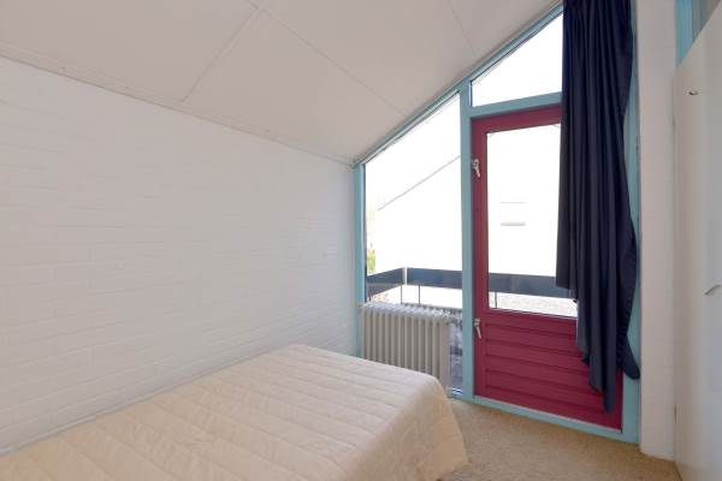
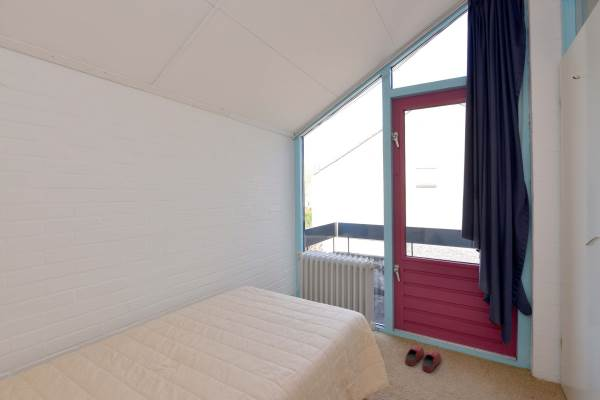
+ slippers (422, 354)
